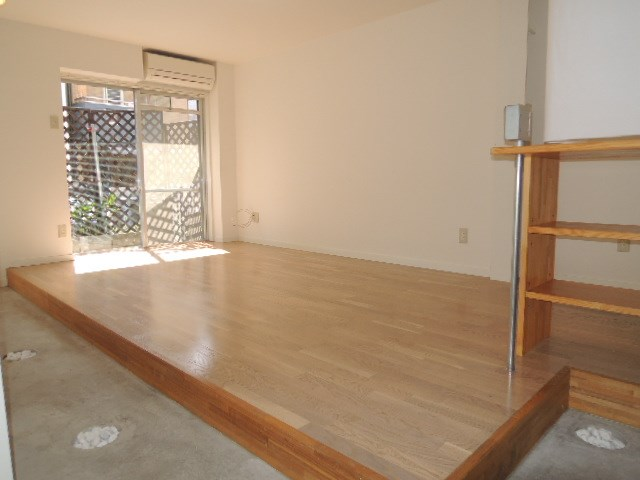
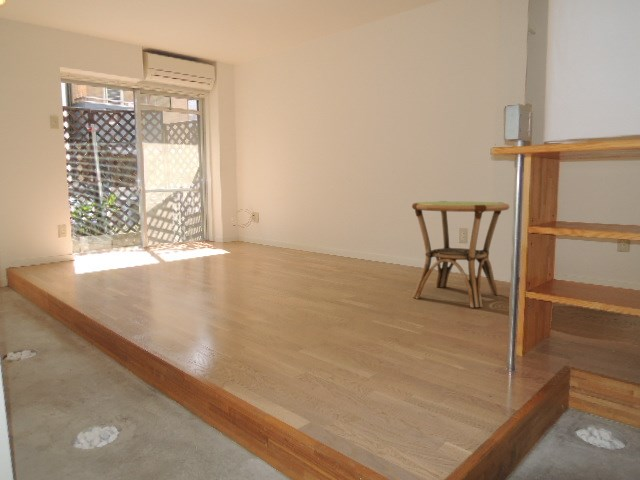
+ side table (457, 249)
